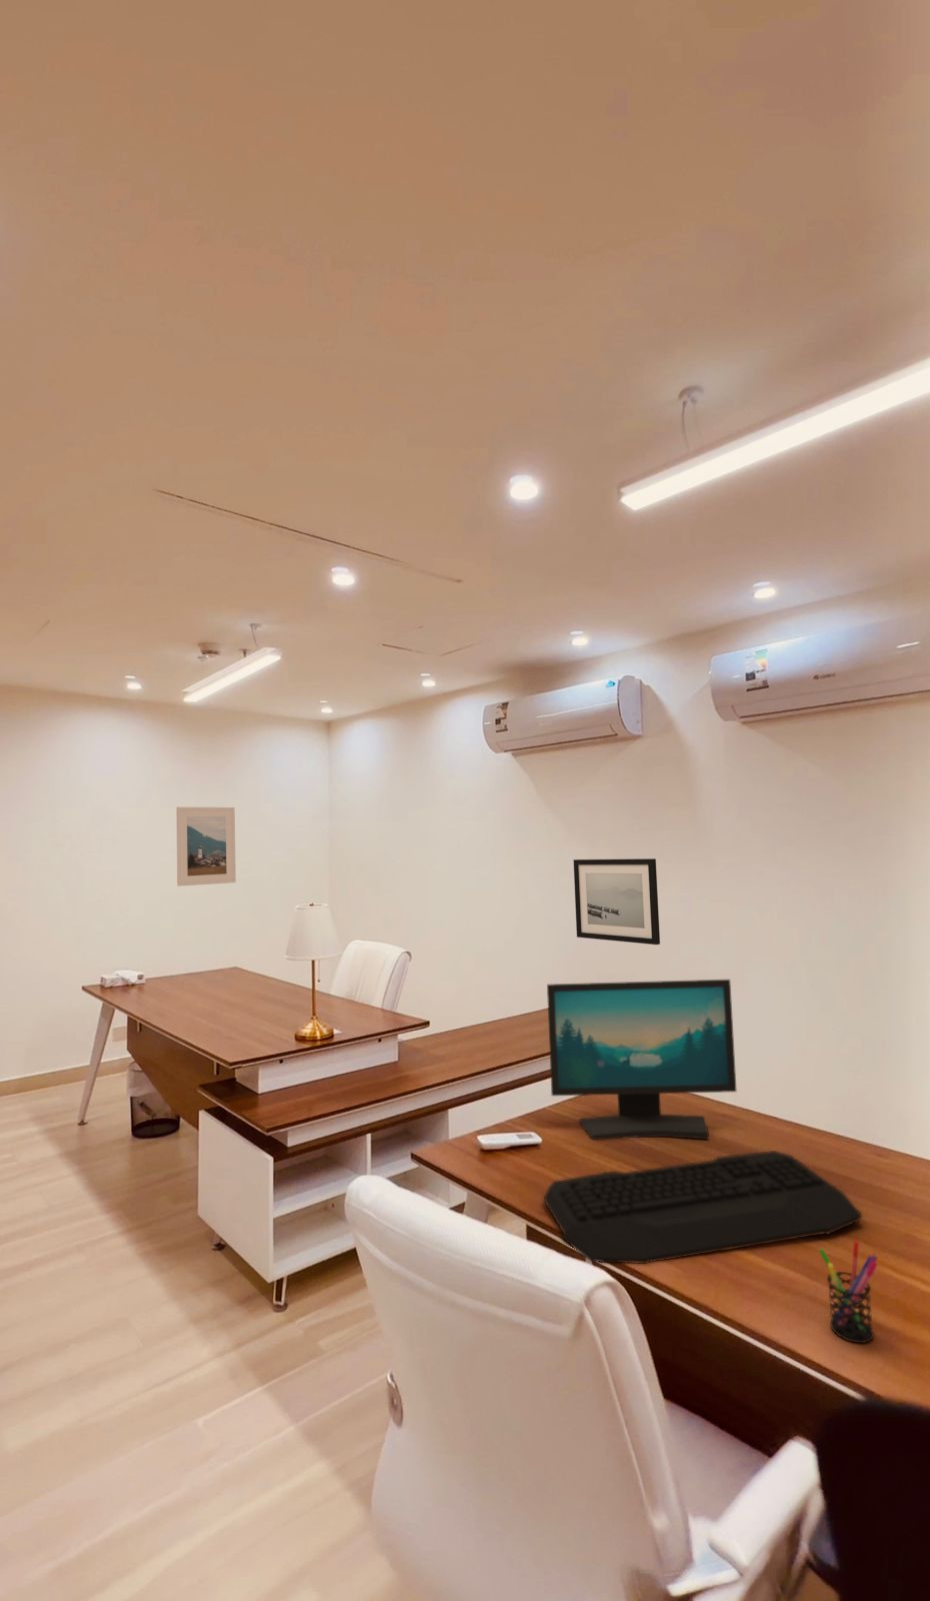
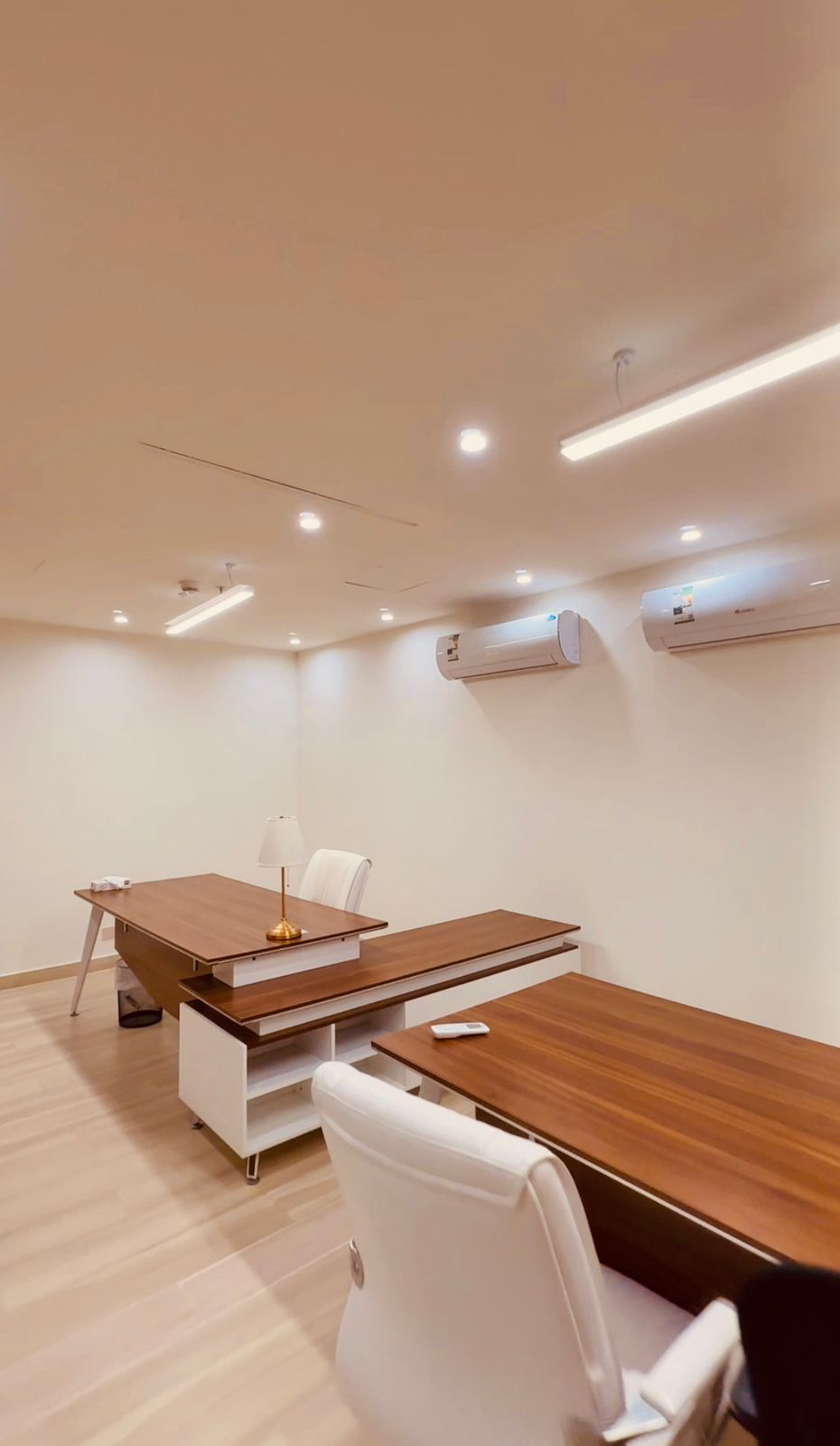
- pen holder (843, 1287)
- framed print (206, 846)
- wall art (614, 899)
- computer monitor (640, 1055)
- keyboard (698, 1200)
